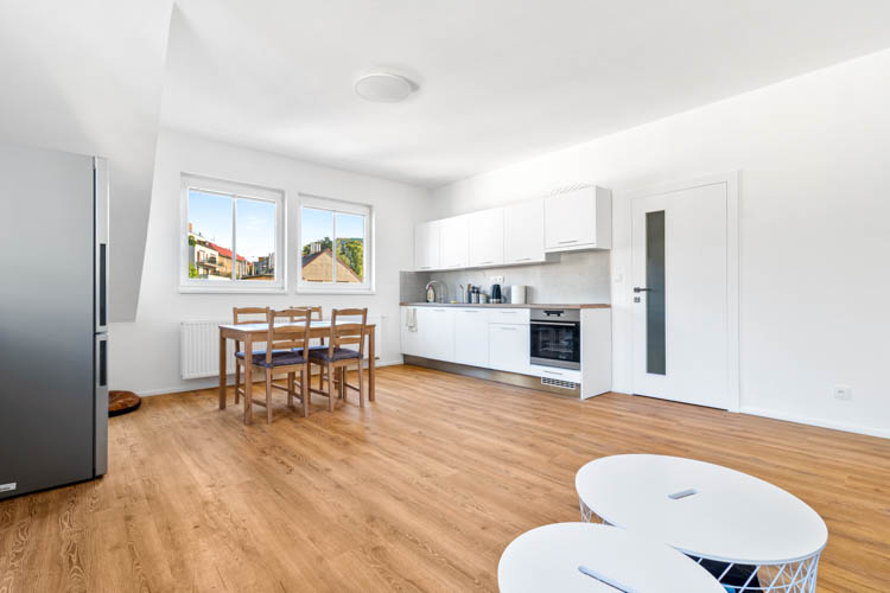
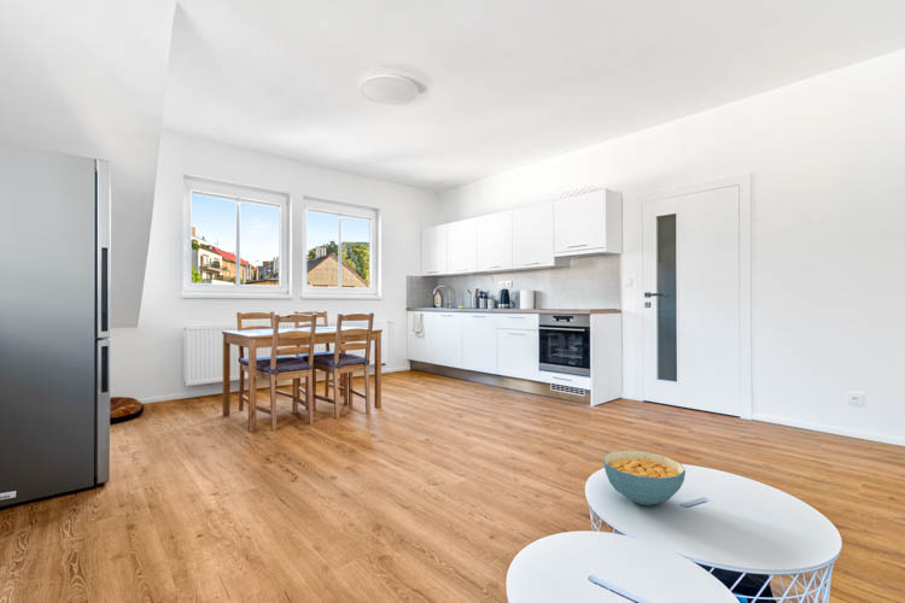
+ cereal bowl (642, 481)
